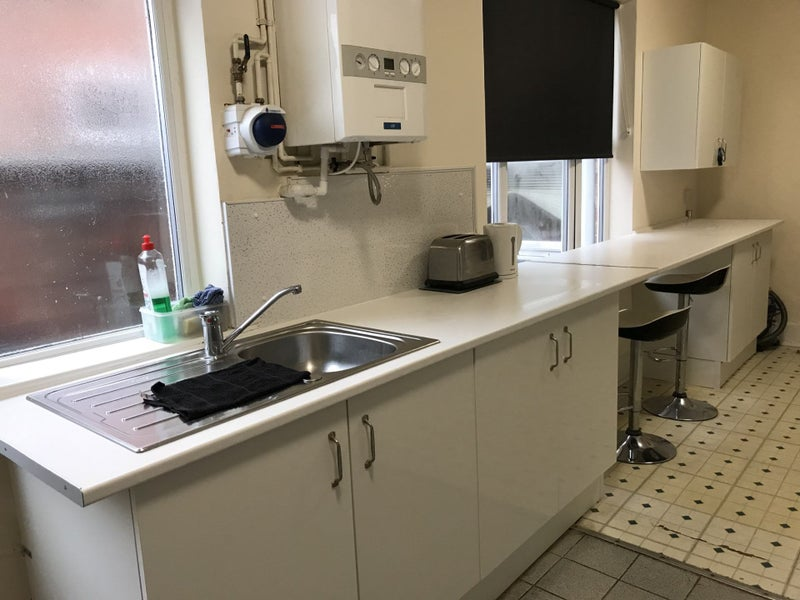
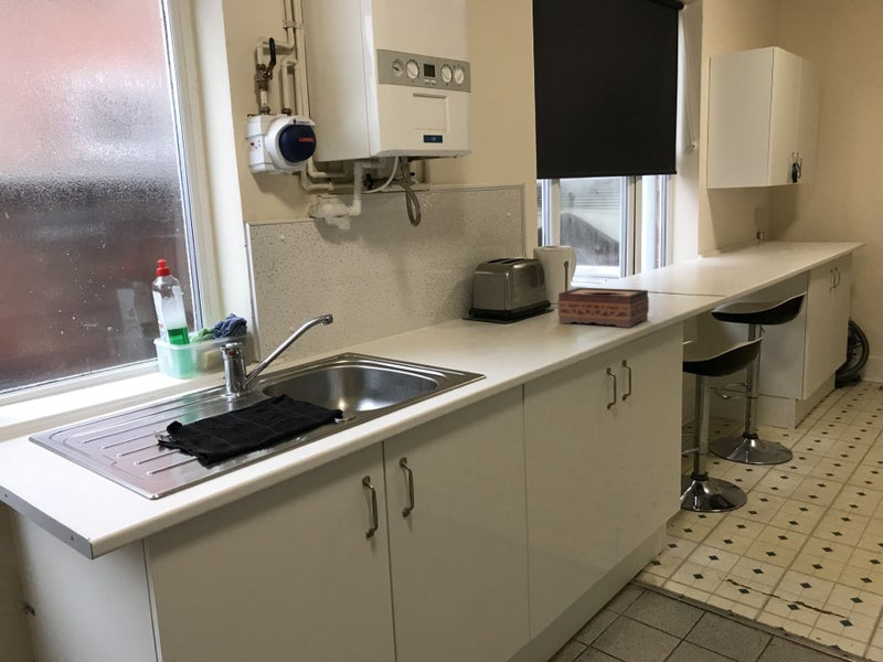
+ tissue box (603, 306)
